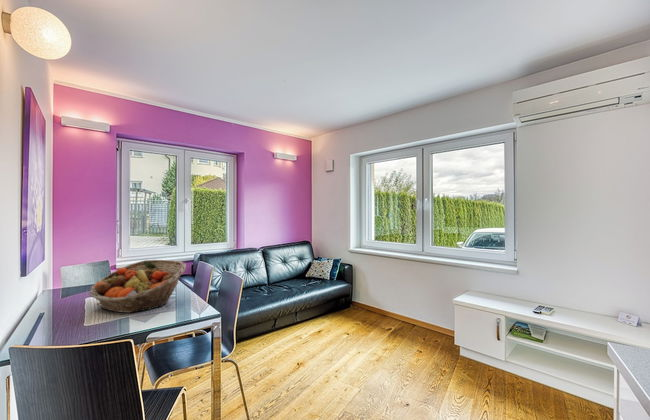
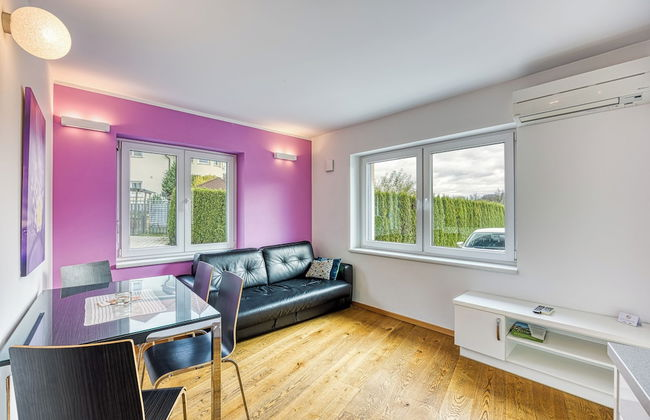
- fruit basket (140, 283)
